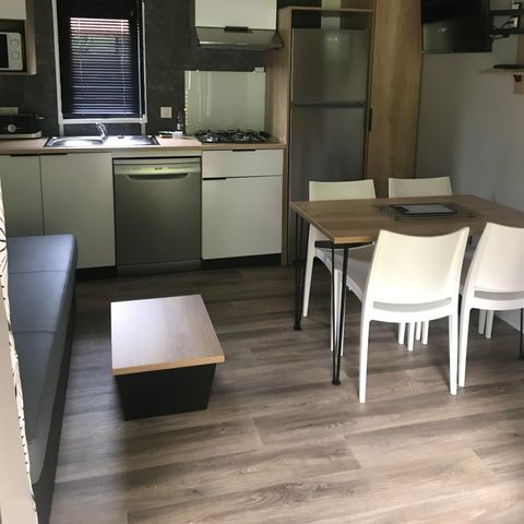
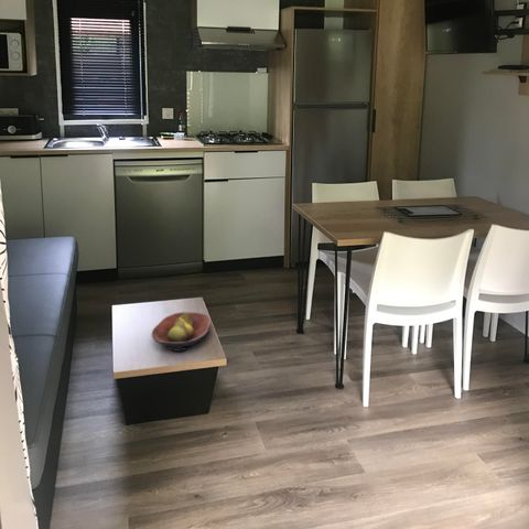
+ fruit bowl (182, 327)
